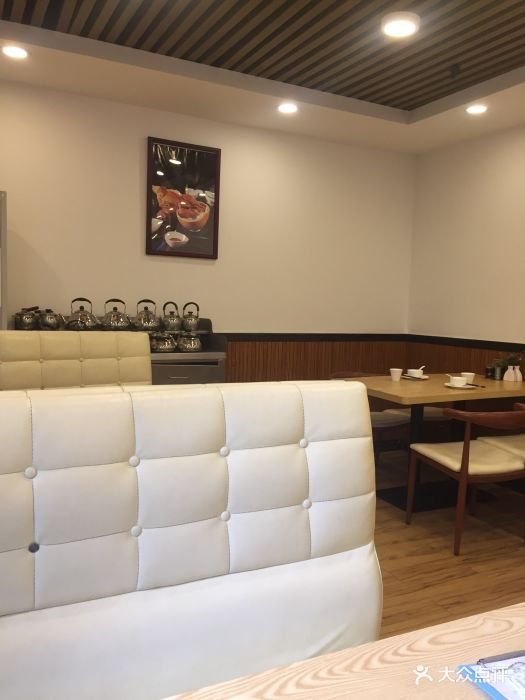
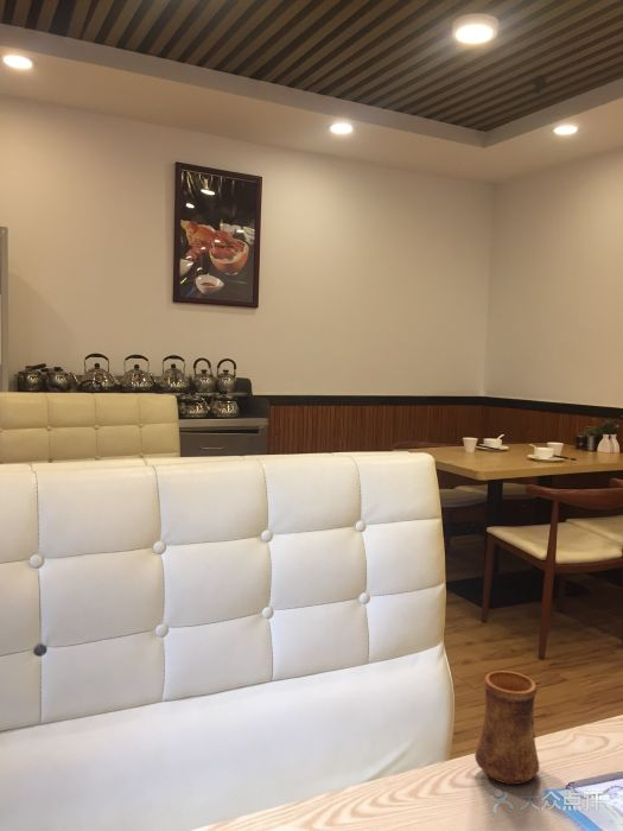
+ cup (508, 725)
